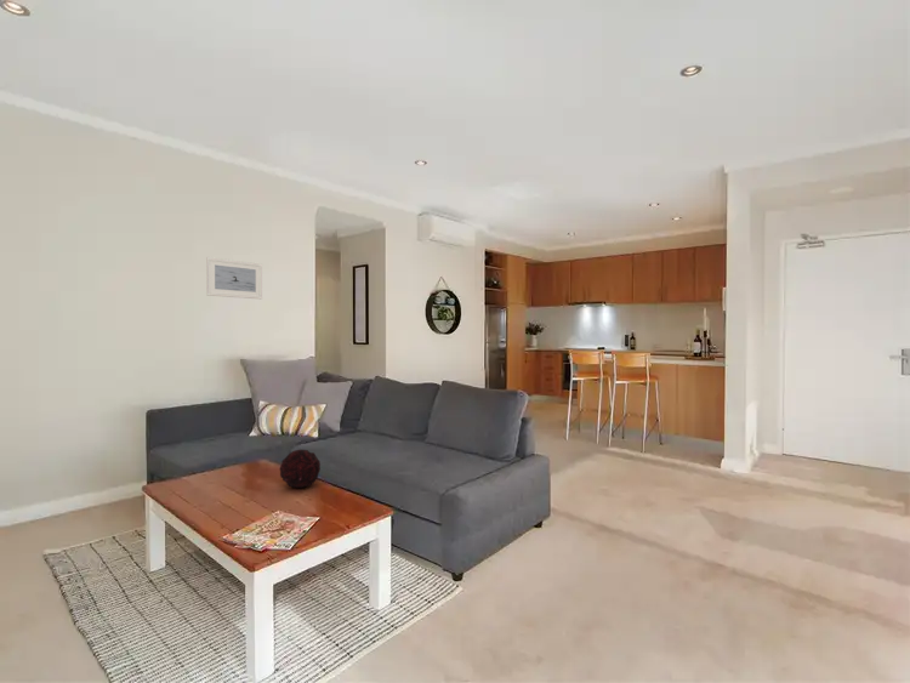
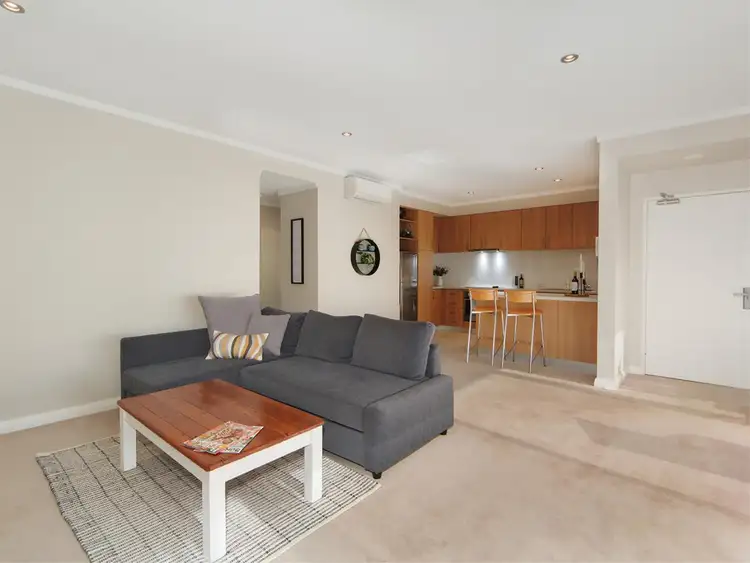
- decorative orb (300, 468)
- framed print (235, 278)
